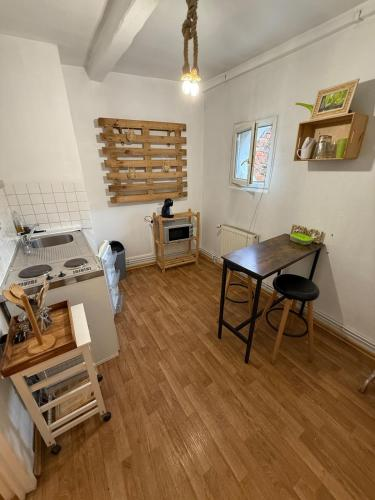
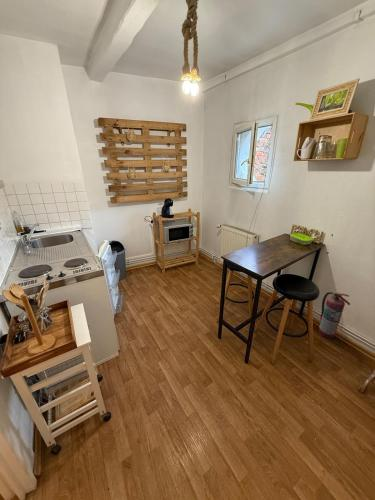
+ fire extinguisher (332, 312)
